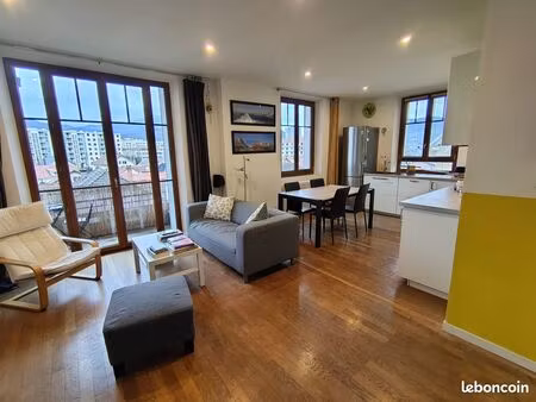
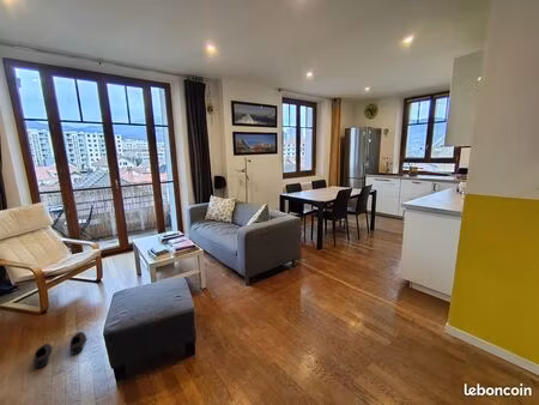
+ shoe (50, 345)
